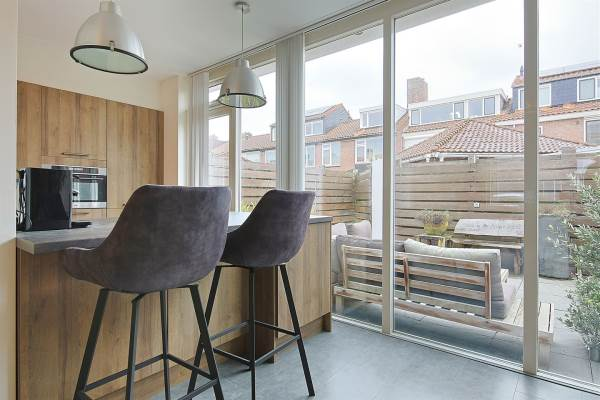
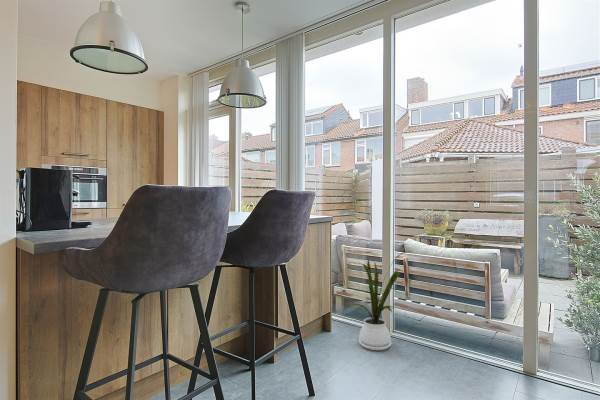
+ house plant (378, 297)
